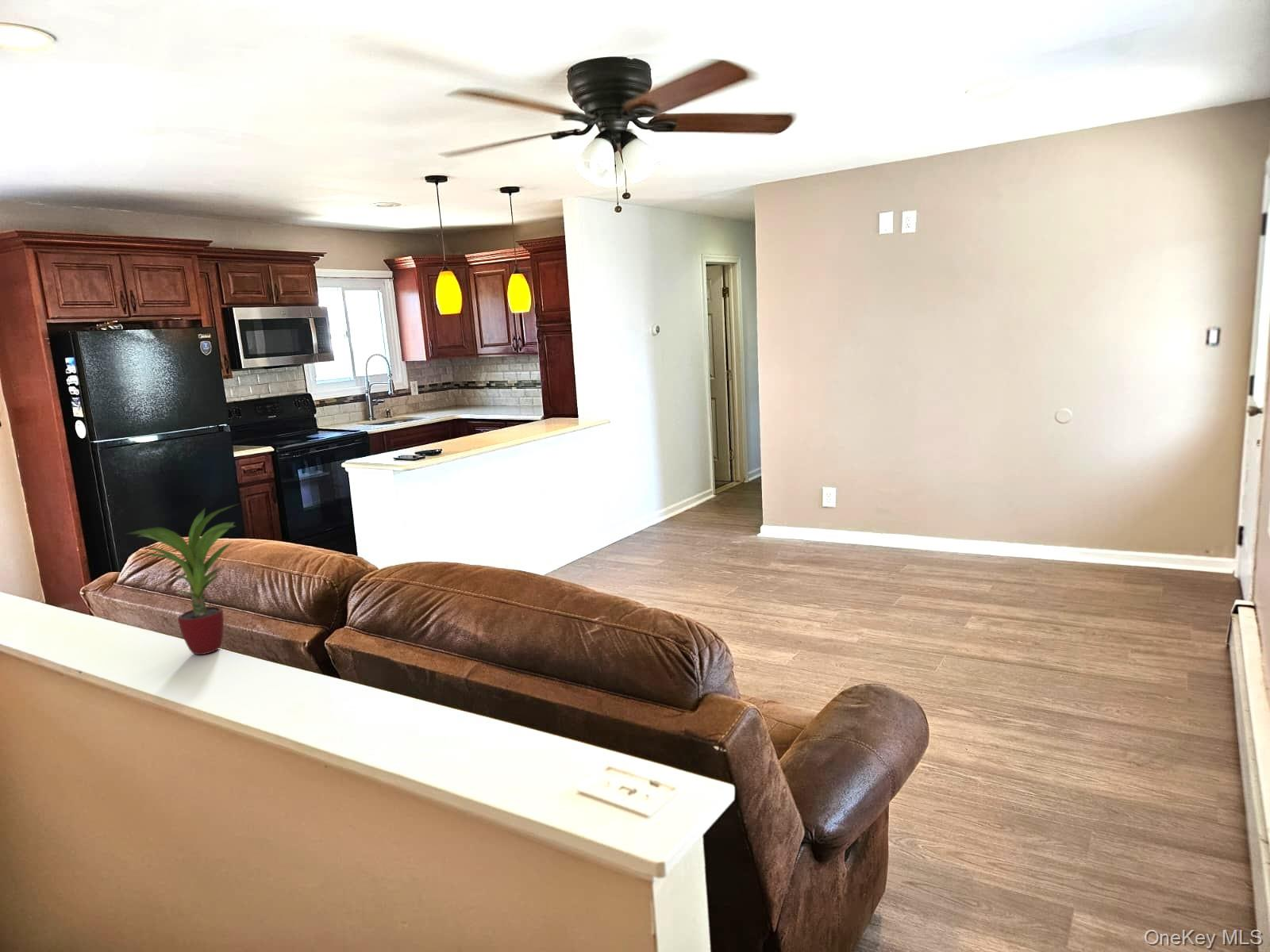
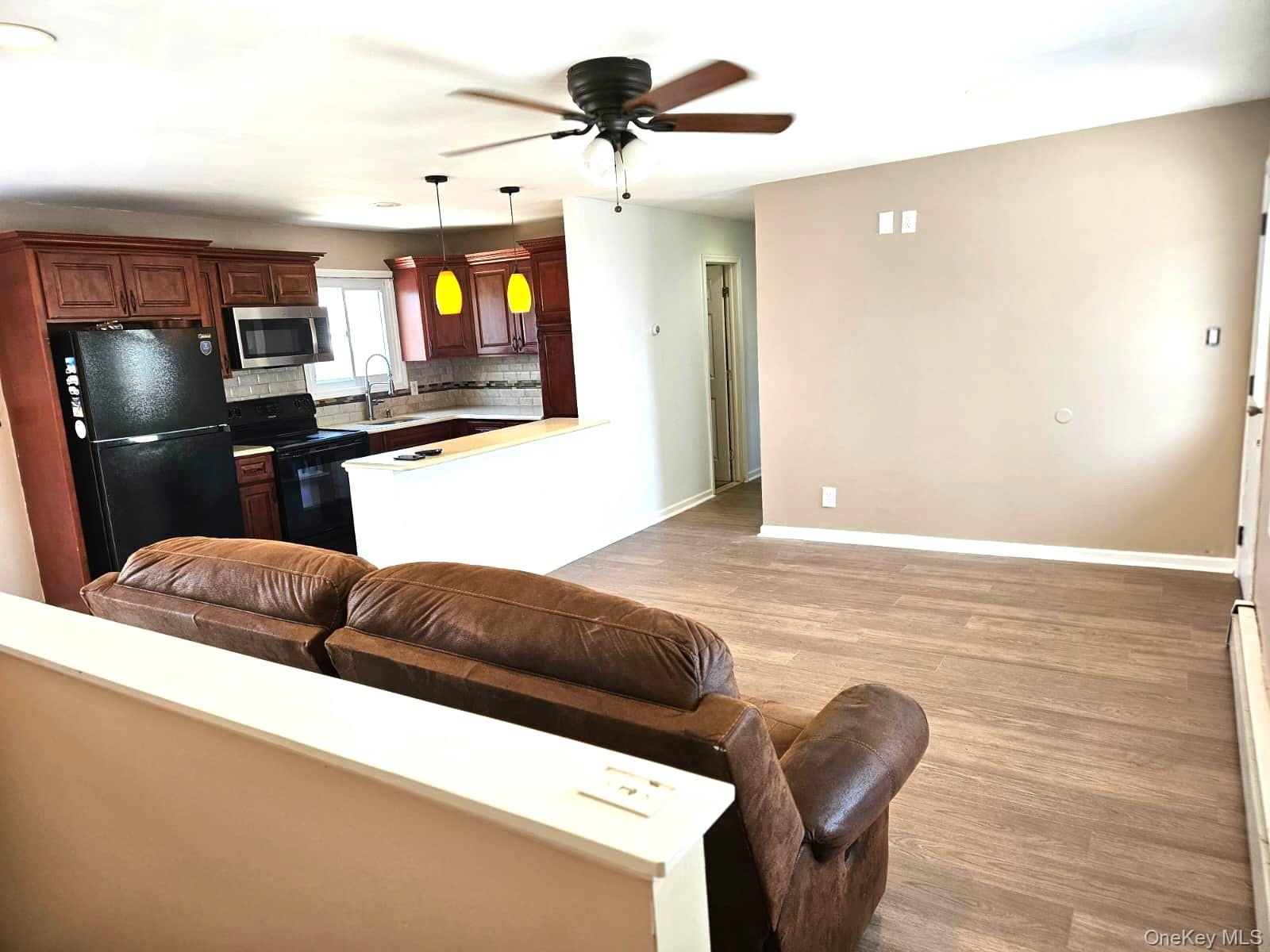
- potted plant (188, 582)
